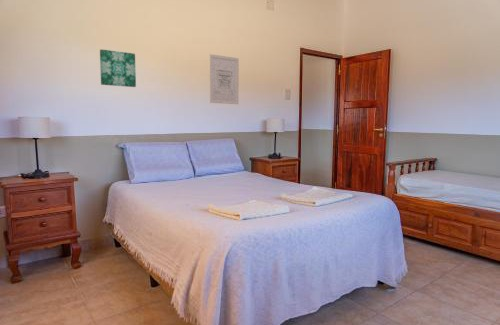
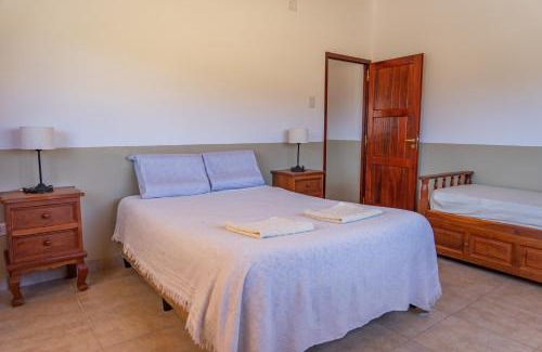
- wall art (224, 80)
- wall art (118, 68)
